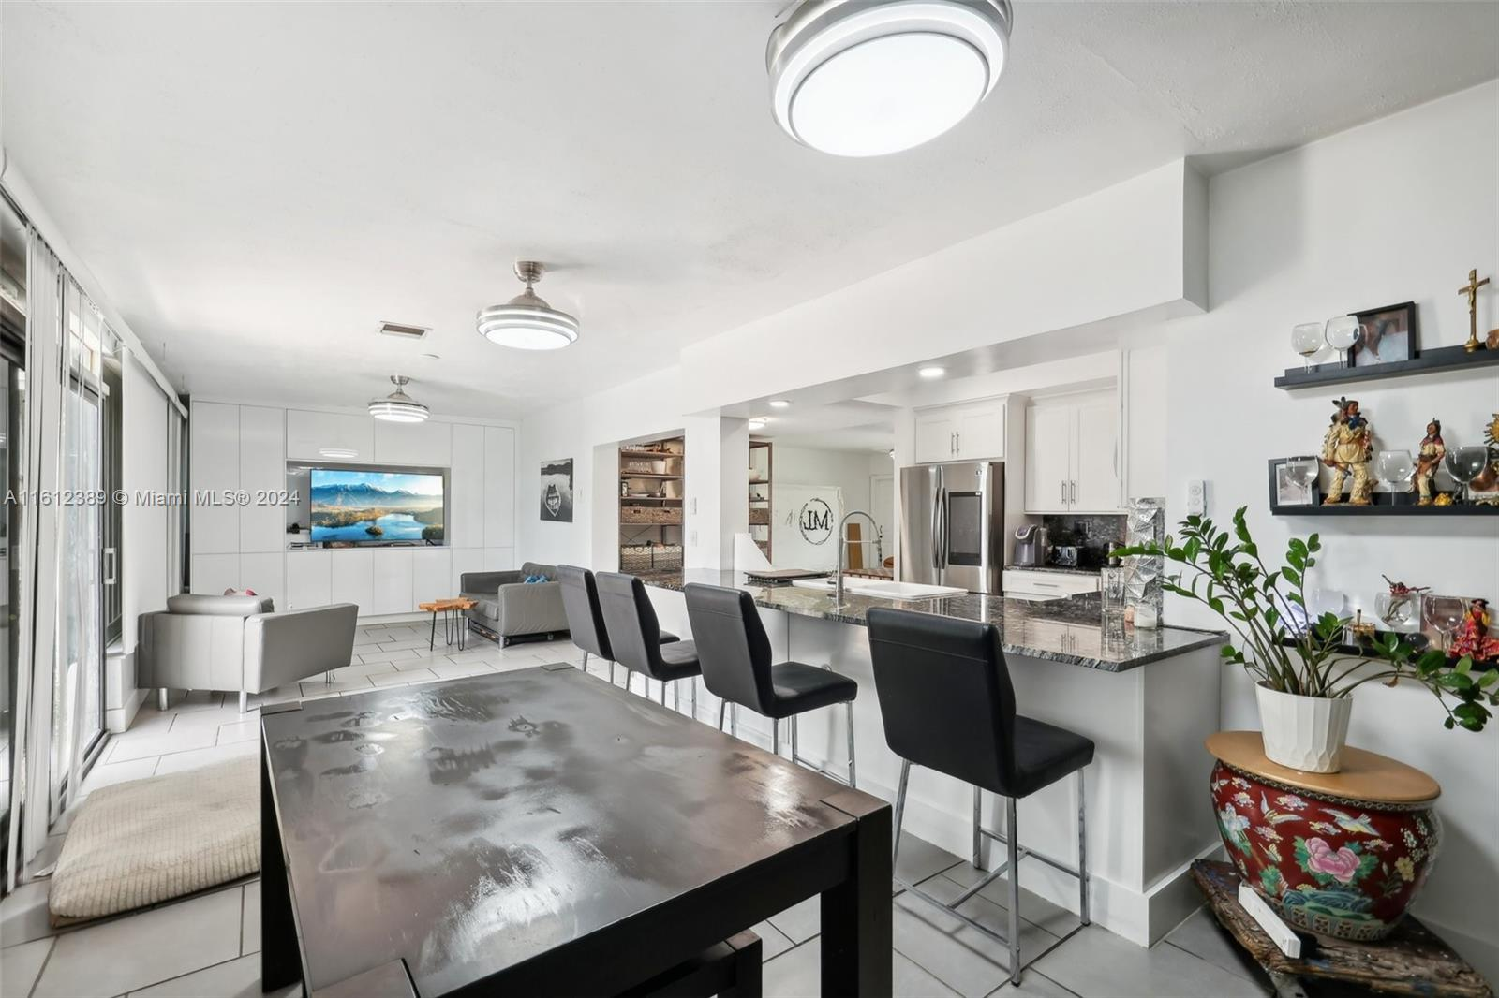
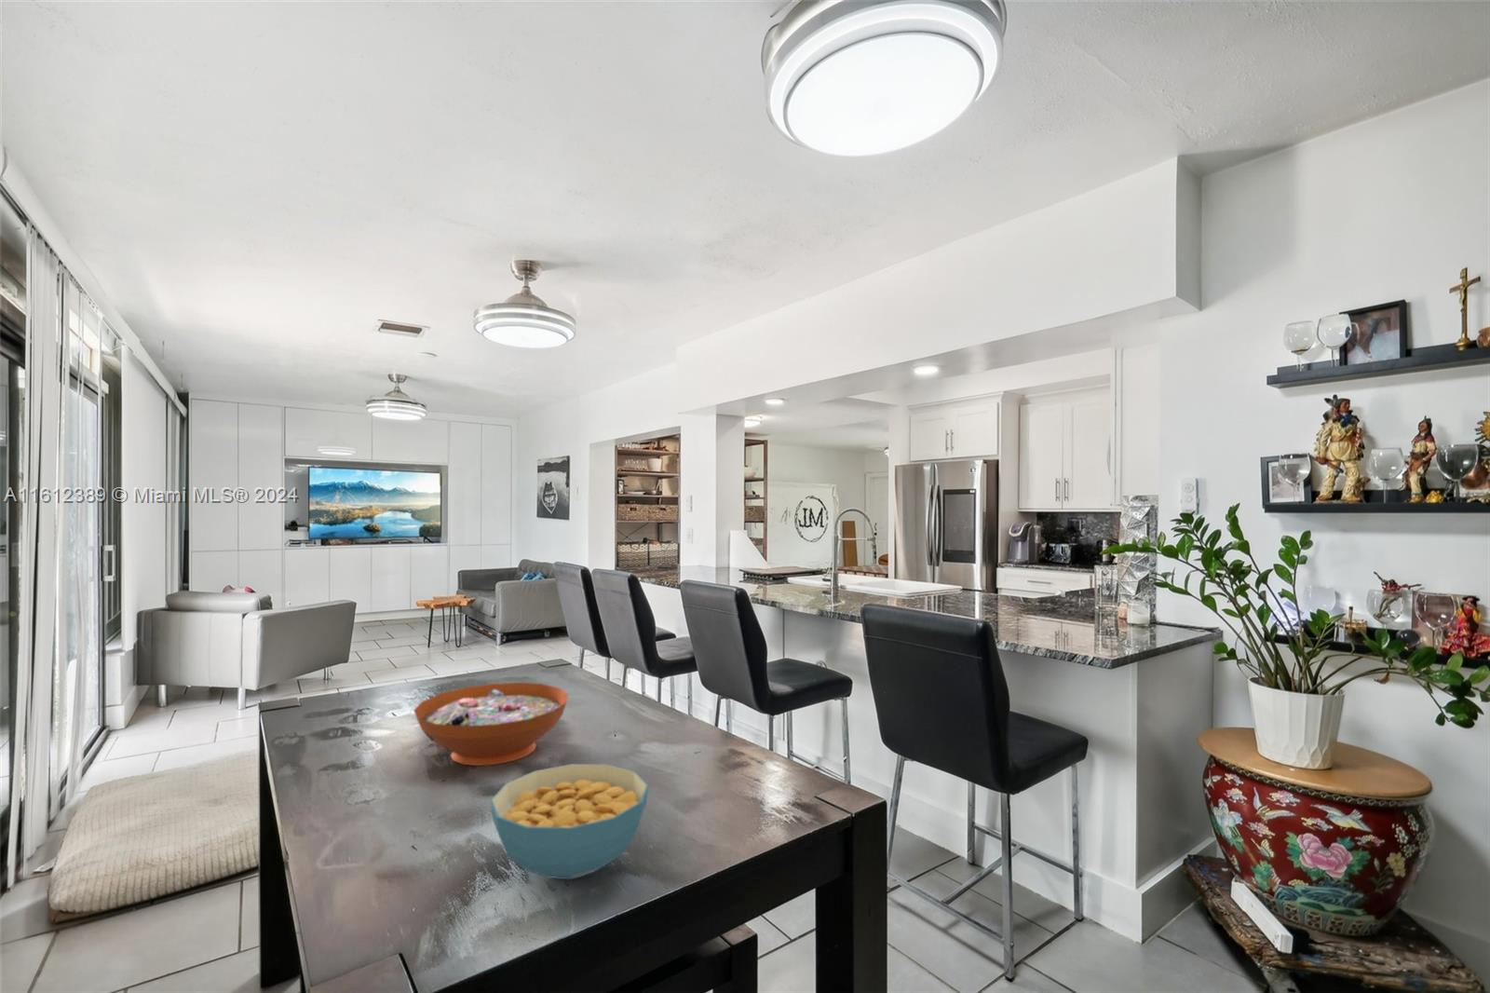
+ cereal bowl (571, 829)
+ decorative bowl (494, 726)
